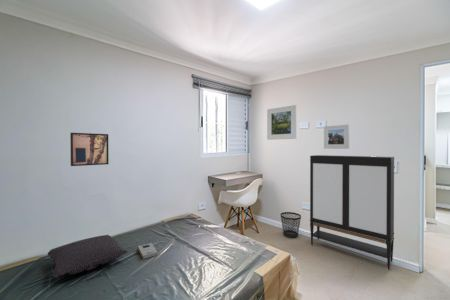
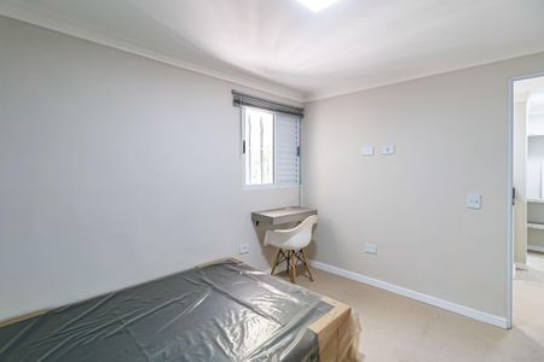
- wall art (90, 149)
- wastebasket (290, 225)
- storage cabinet (348, 204)
- pillow (87, 252)
- book (147, 250)
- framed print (336, 137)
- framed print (281, 123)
